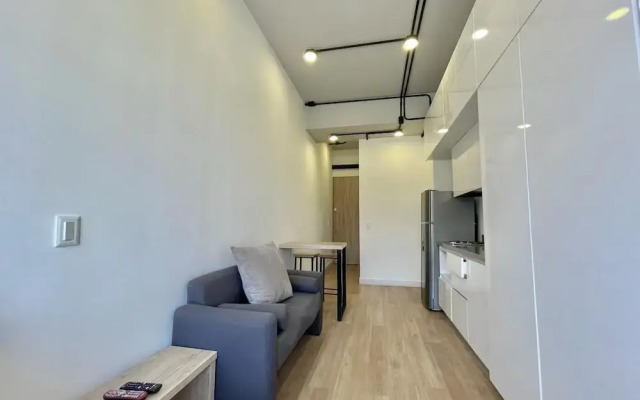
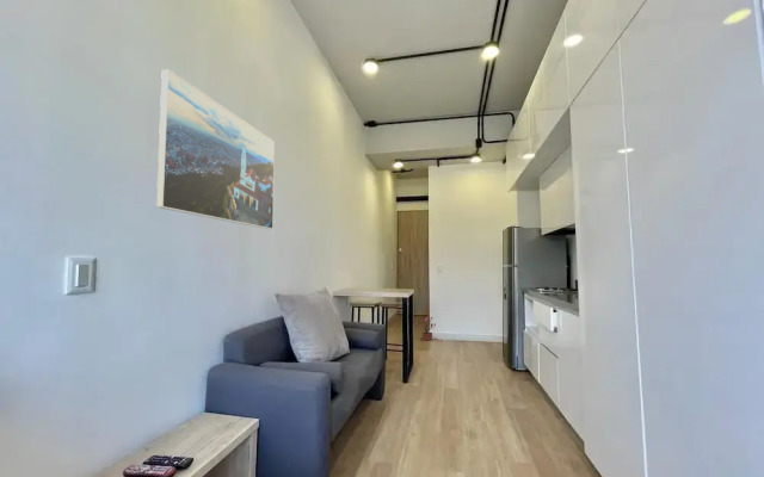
+ potted plant (426, 327)
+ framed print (229, 166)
